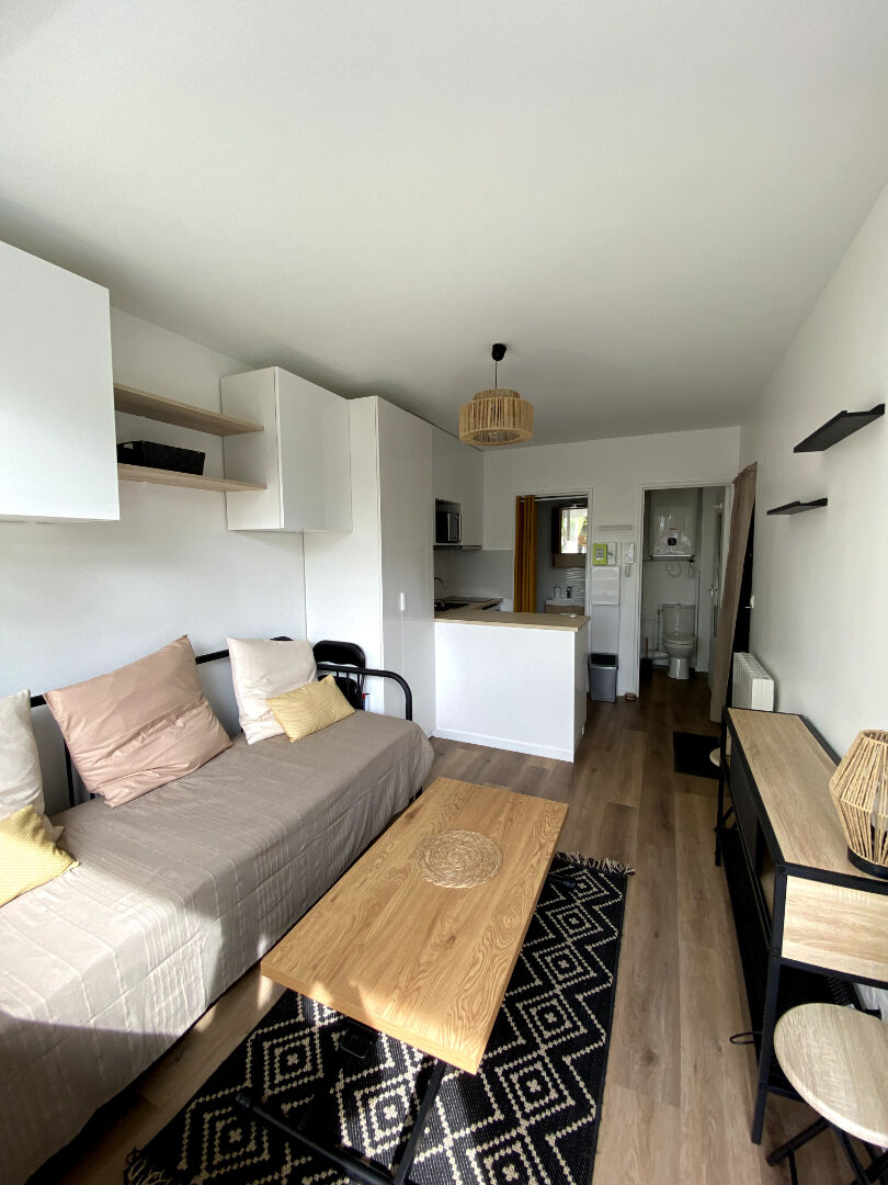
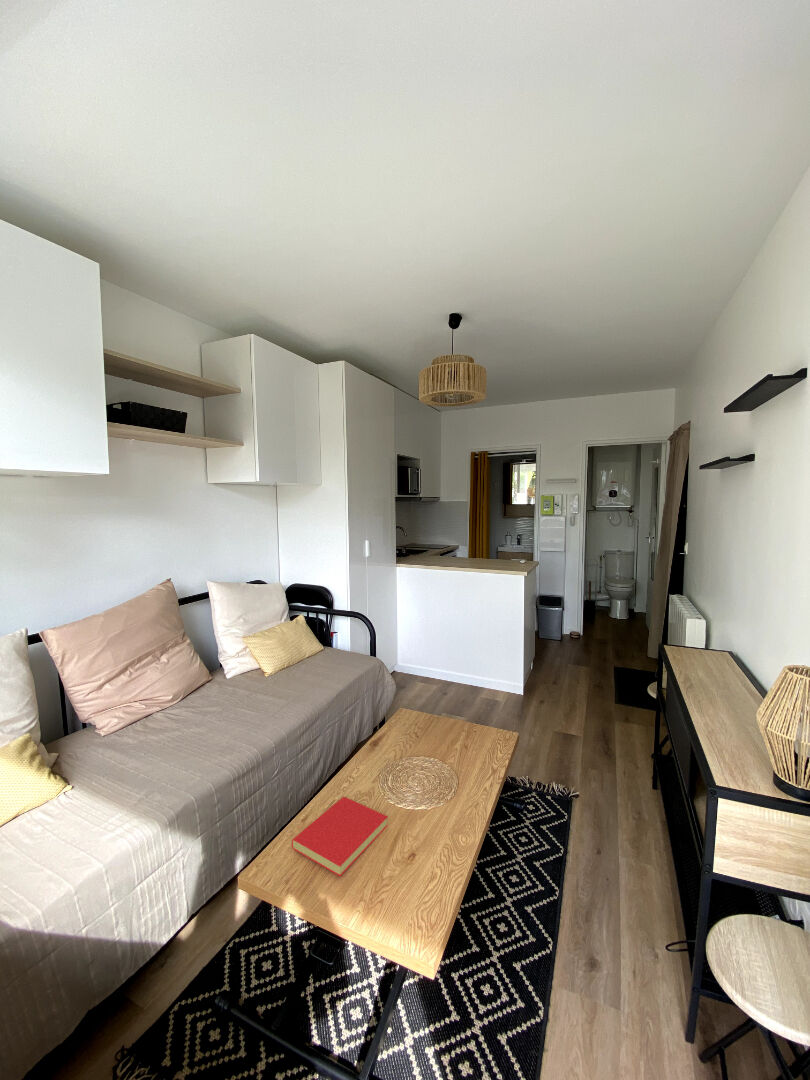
+ book (341, 831)
